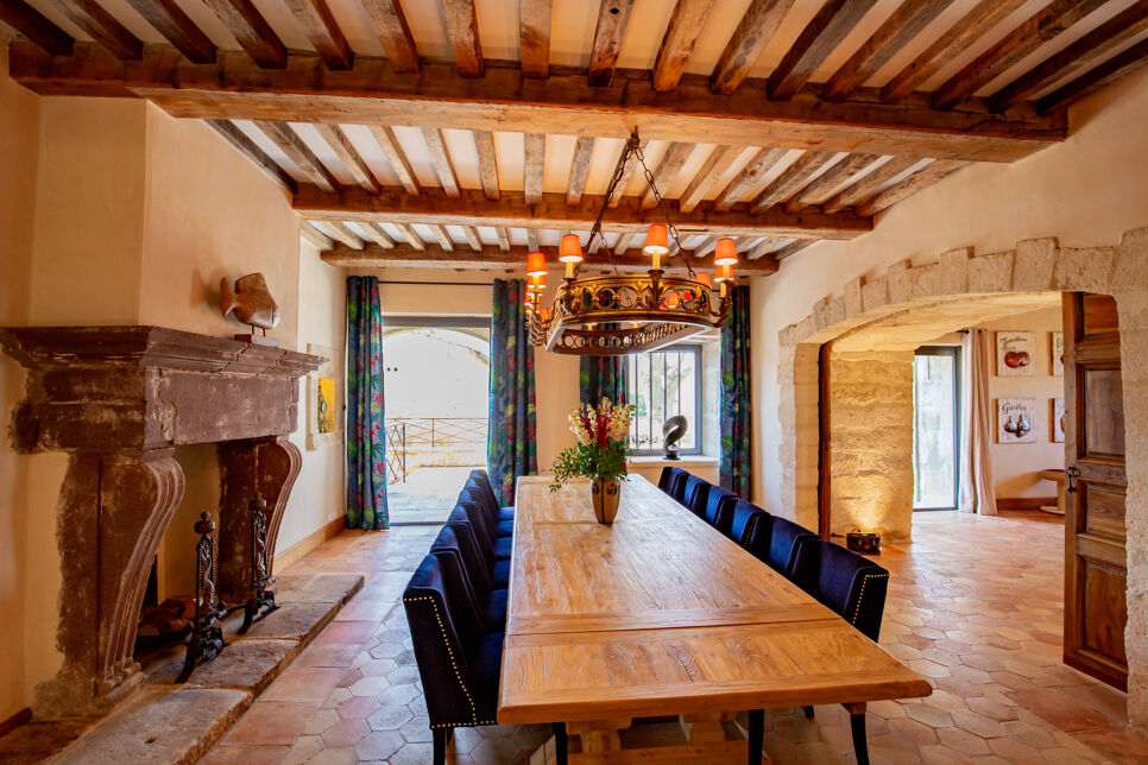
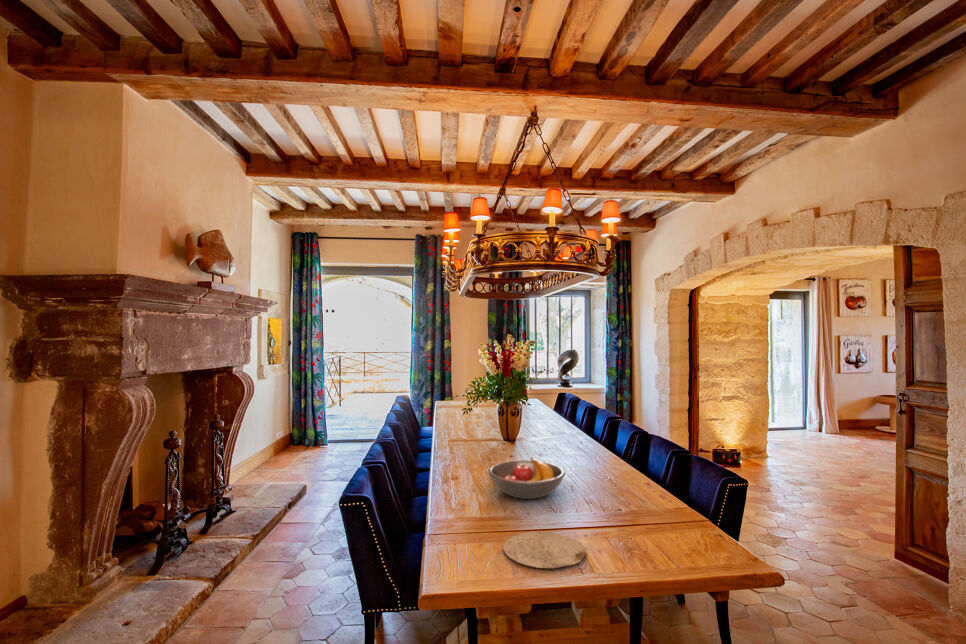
+ plate (544, 547)
+ fruit bowl (526, 478)
